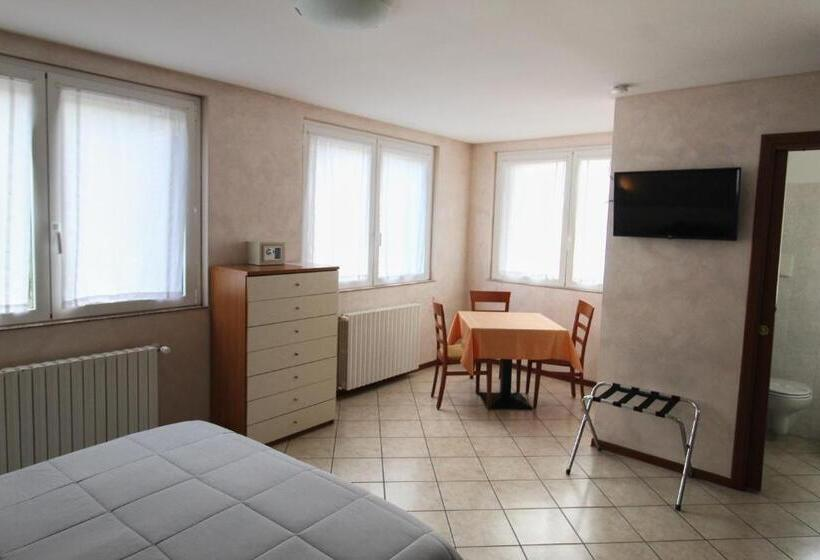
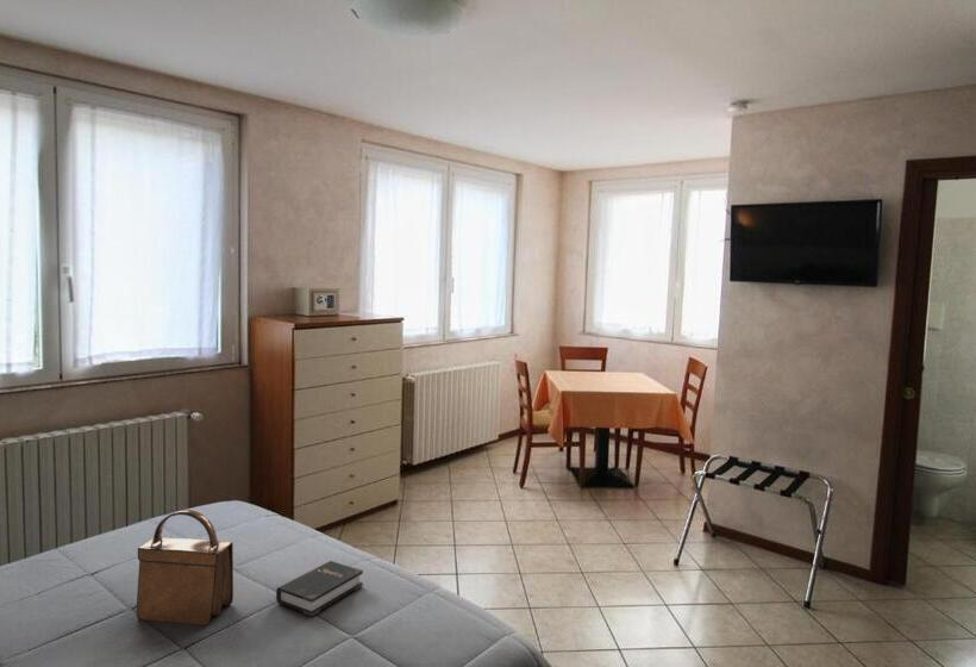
+ hardback book (320, 585)
+ handbag (186, 562)
